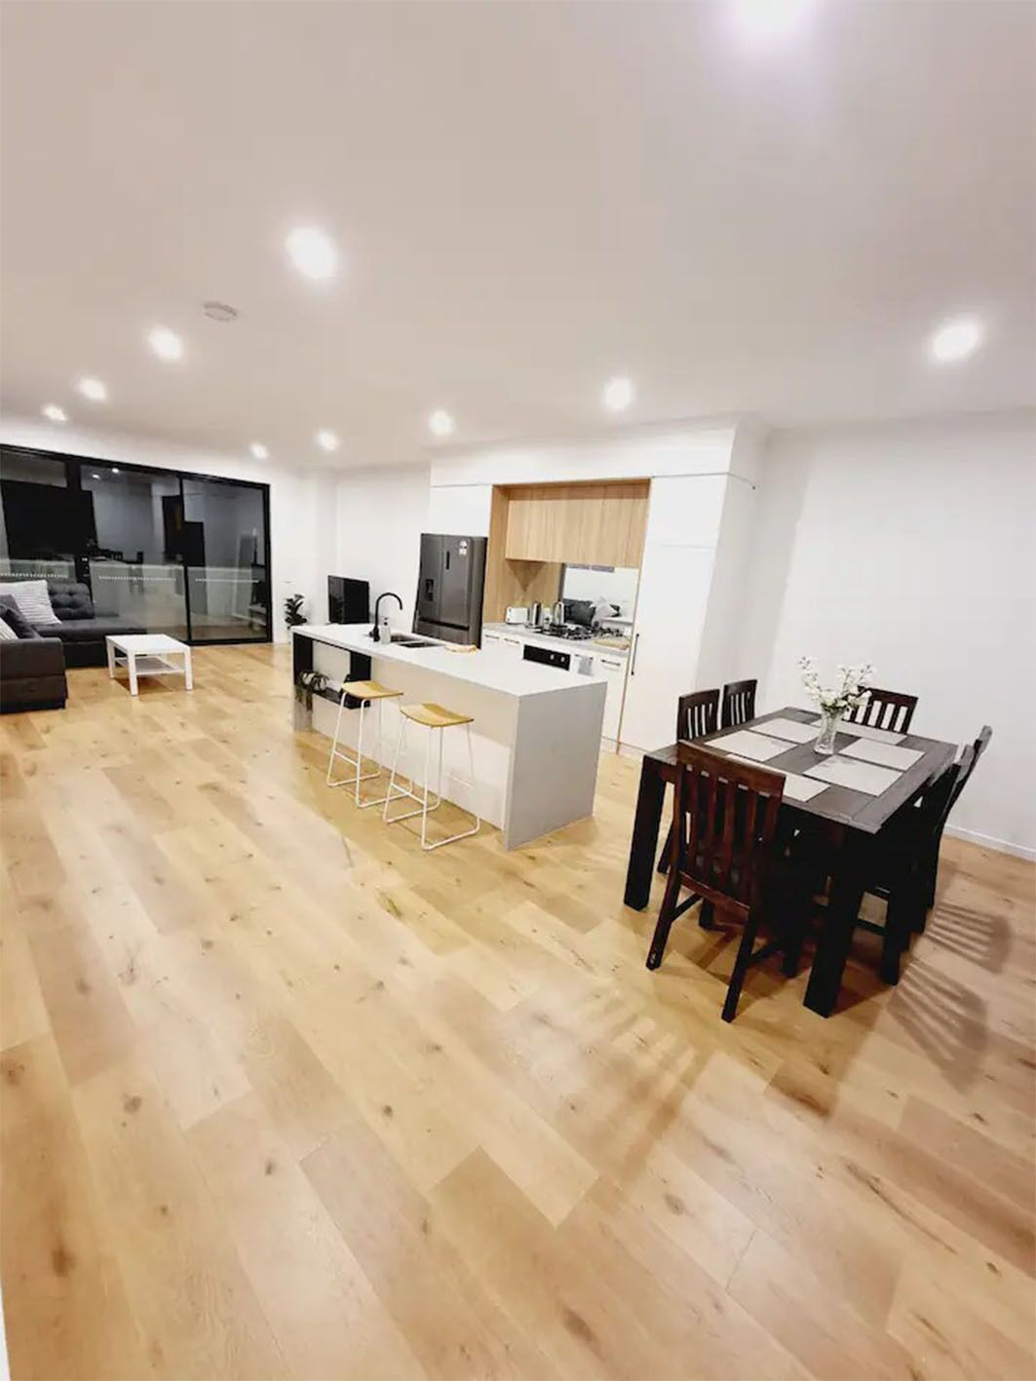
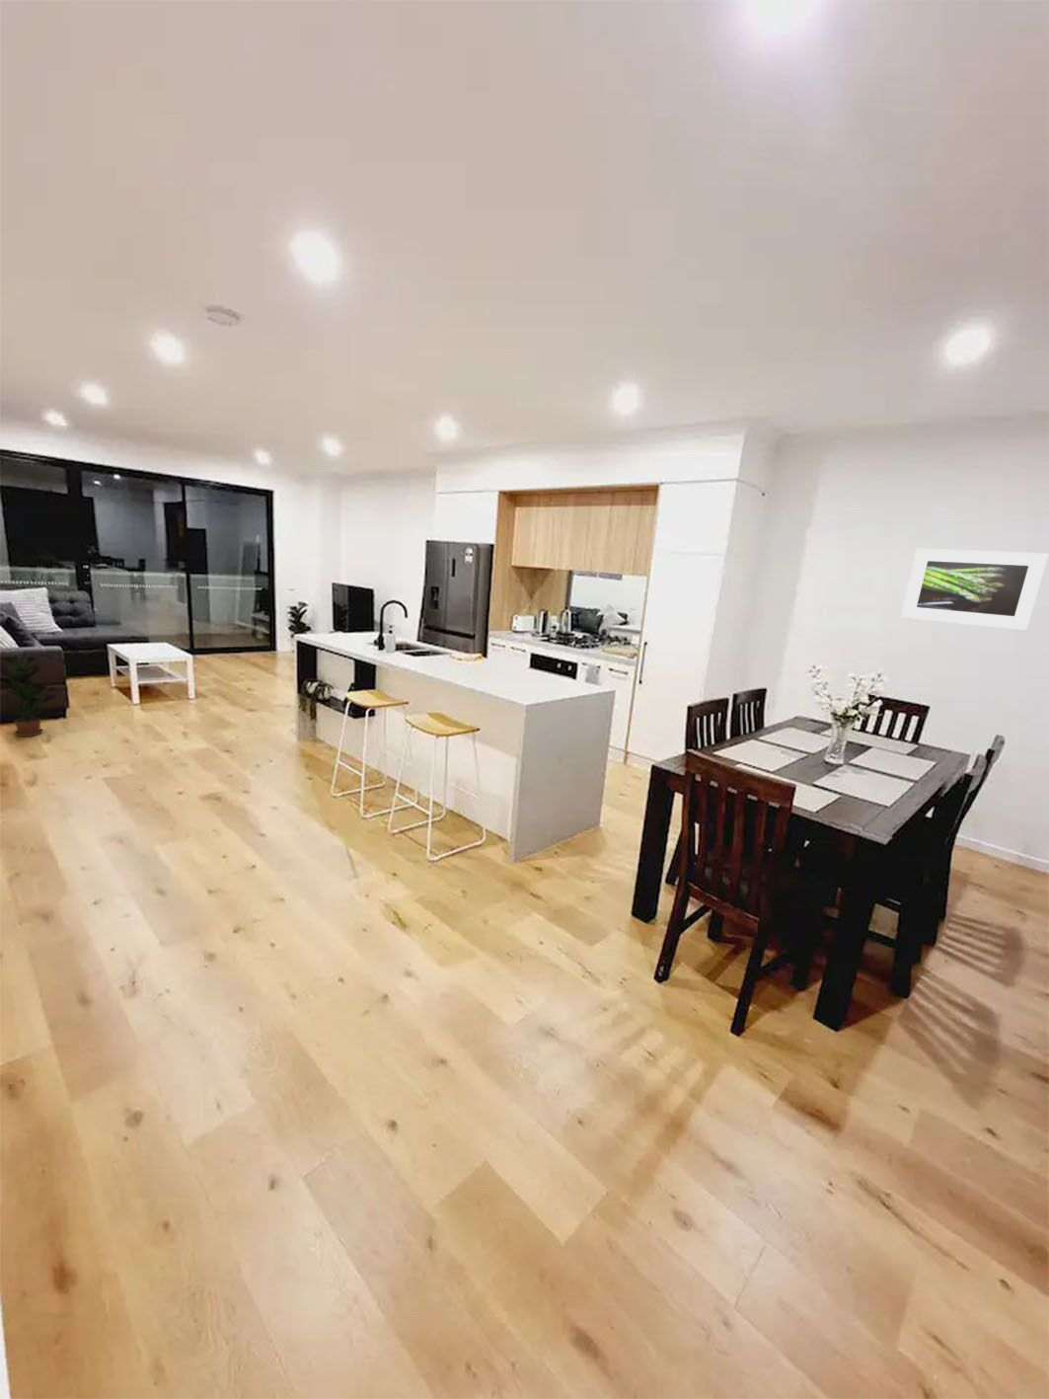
+ potted plant (30, 695)
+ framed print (969, 588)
